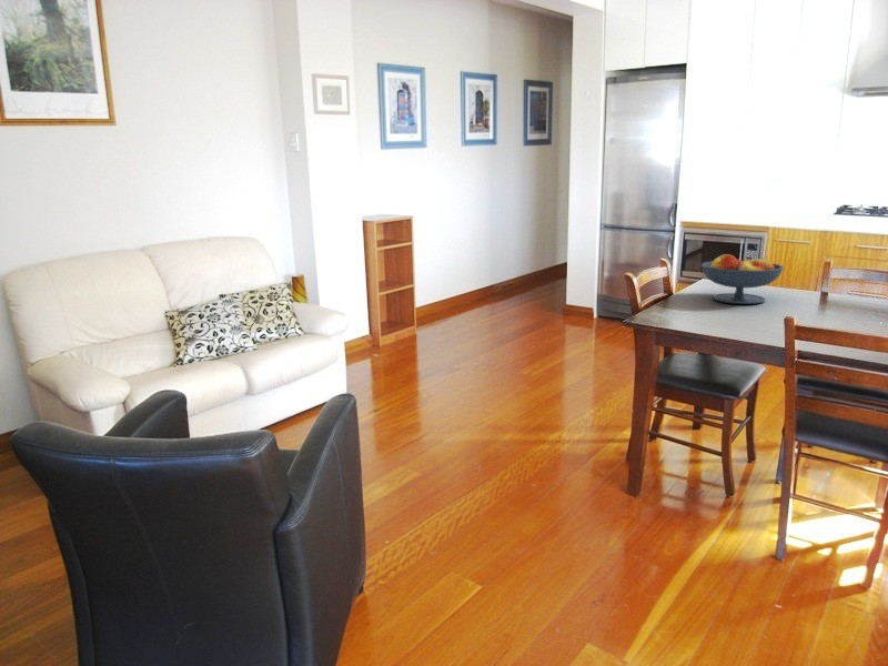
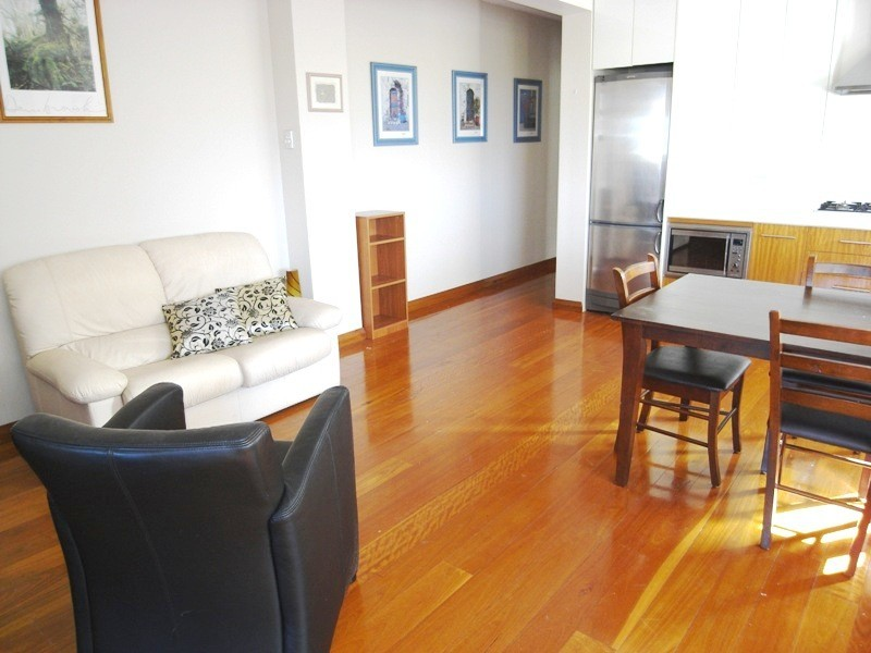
- fruit bowl (740, 276)
